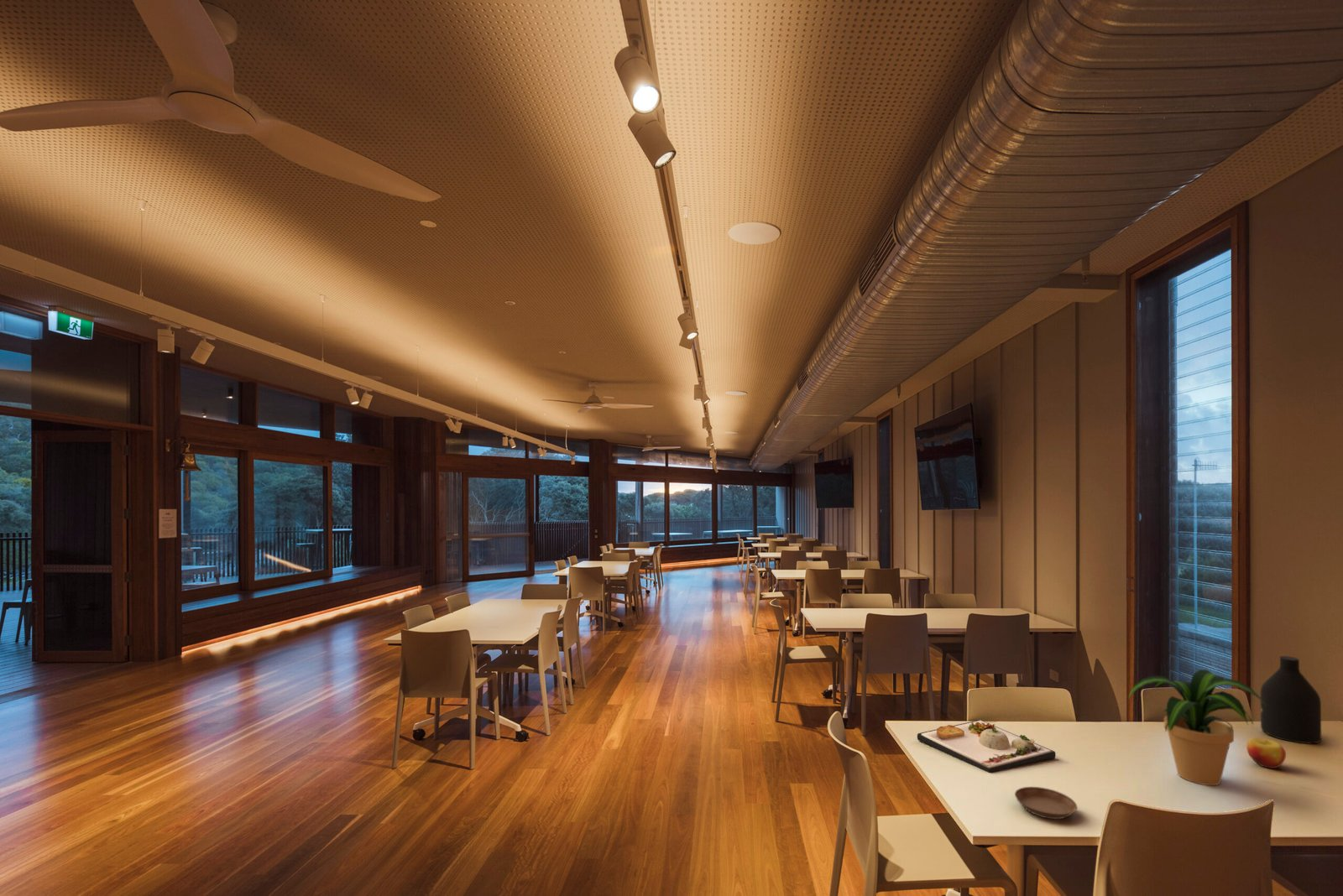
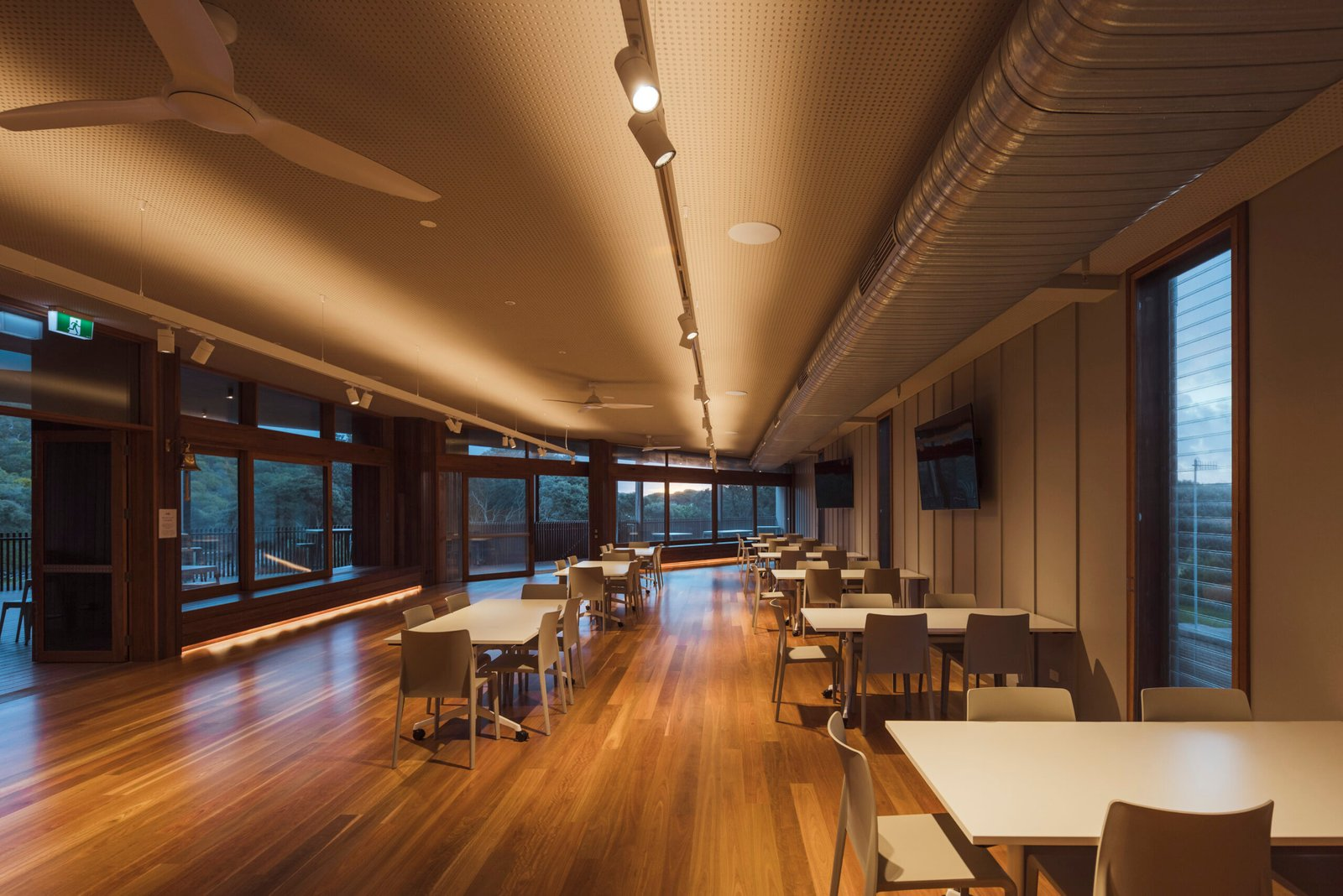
- potted plant (1199, 727)
- apple (1266, 753)
- bottle (1289, 696)
- saucer (1045, 804)
- dinner plate (984, 738)
